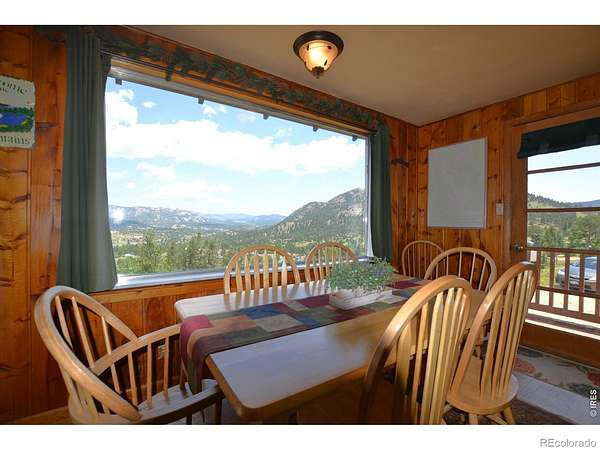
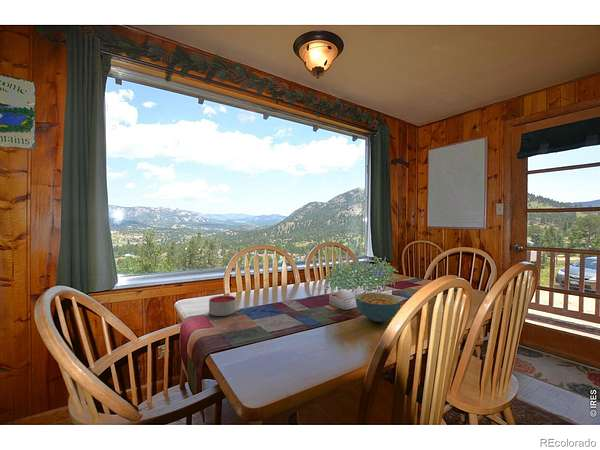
+ candle (222, 304)
+ cereal bowl (377, 309)
